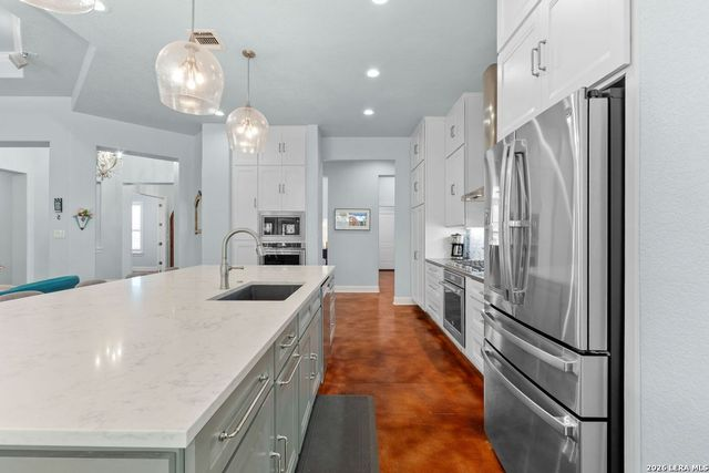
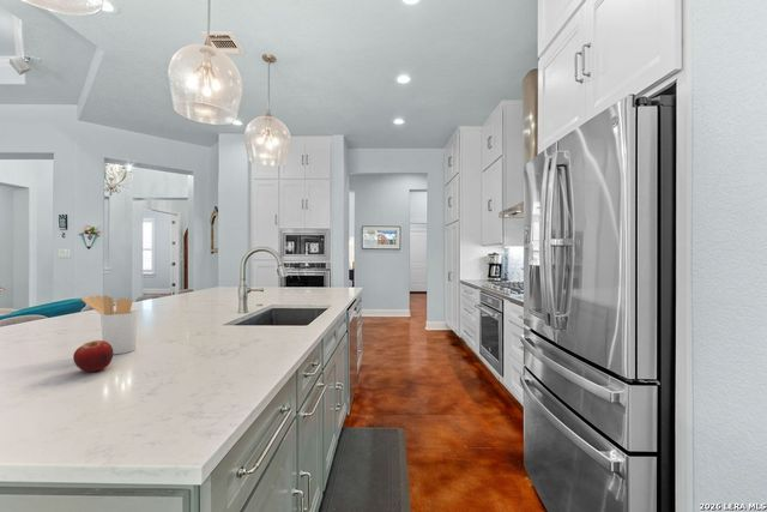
+ utensil holder (110, 321)
+ fruit (93, 355)
